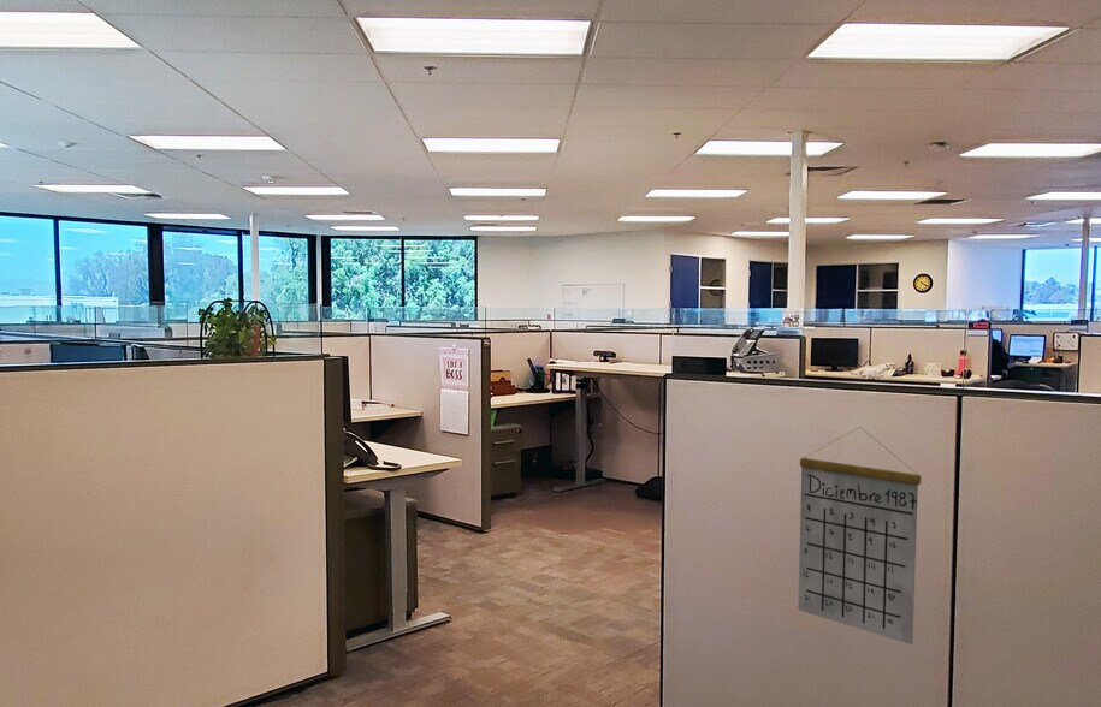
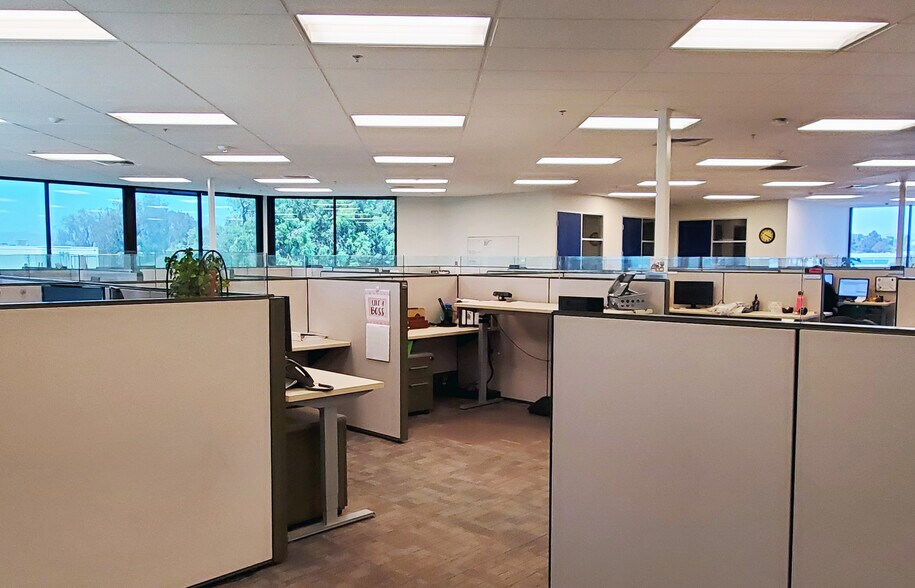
- calendar (856, 527)
